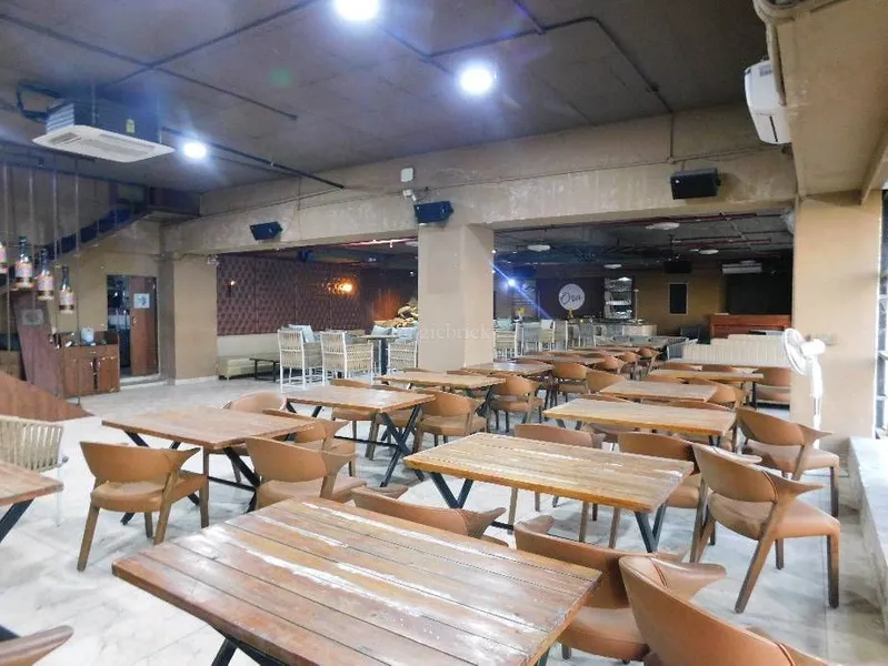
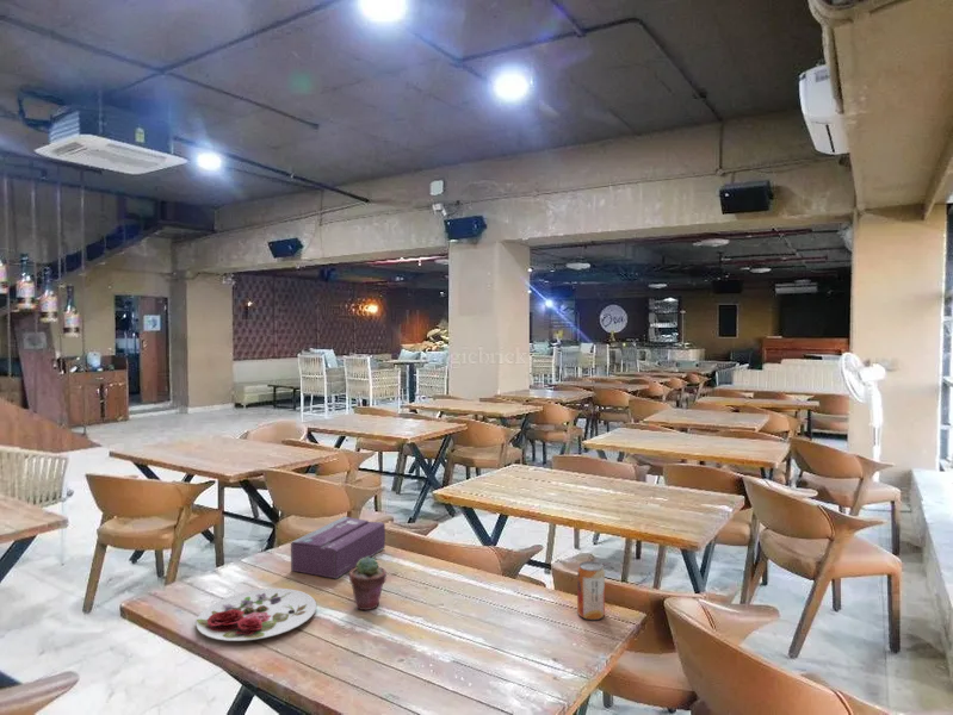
+ plate (258, 611)
+ tissue box (340, 545)
+ beverage can (590, 590)
+ potted succulent (367, 580)
